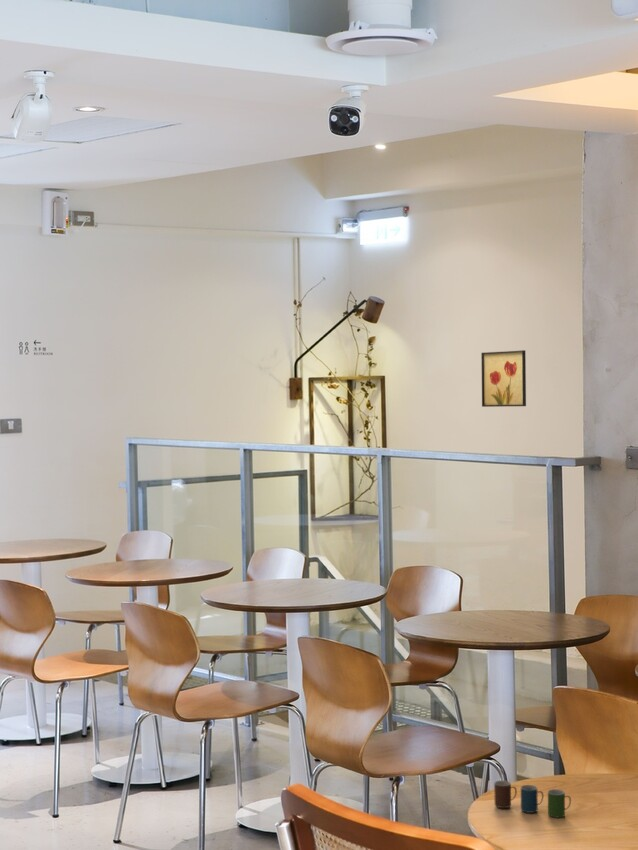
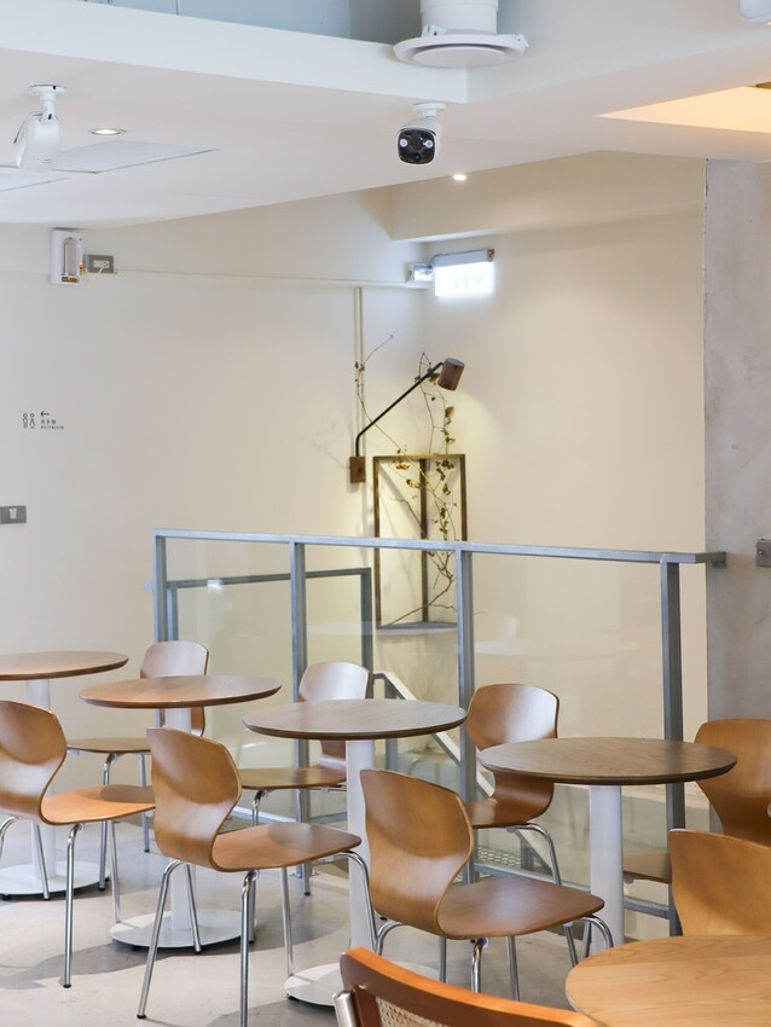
- cup (532, 791)
- wall art (504, 379)
